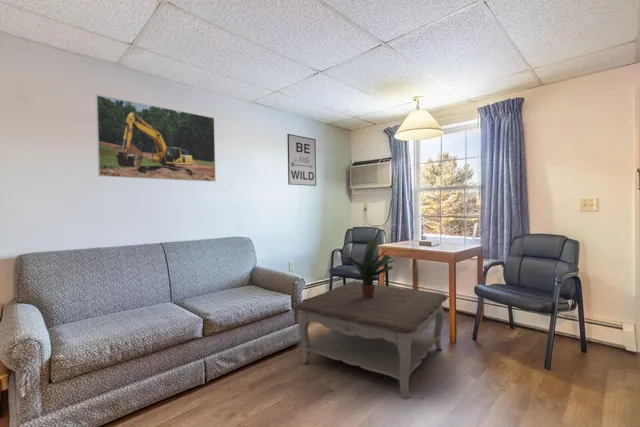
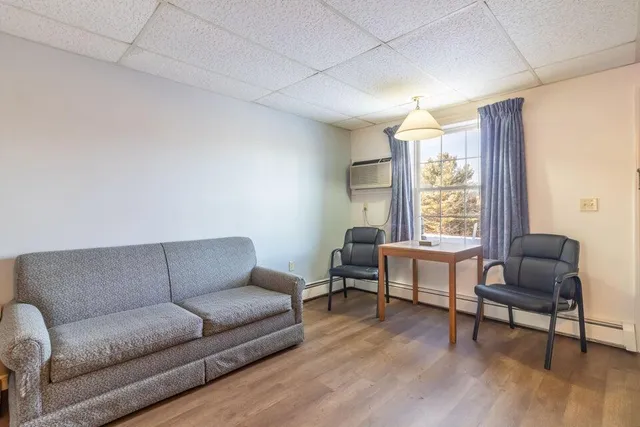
- coffee table (374, 327)
- wall art (302, 161)
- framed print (162, 143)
- potted plant (369, 269)
